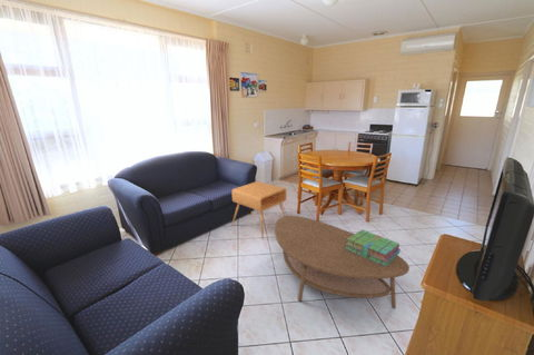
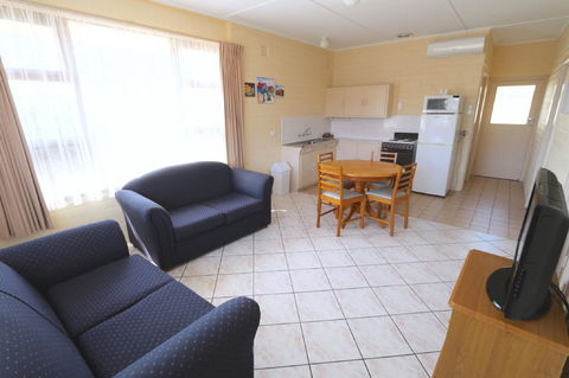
- coffee table (323, 263)
- stack of books (372, 245)
- side table (259, 207)
